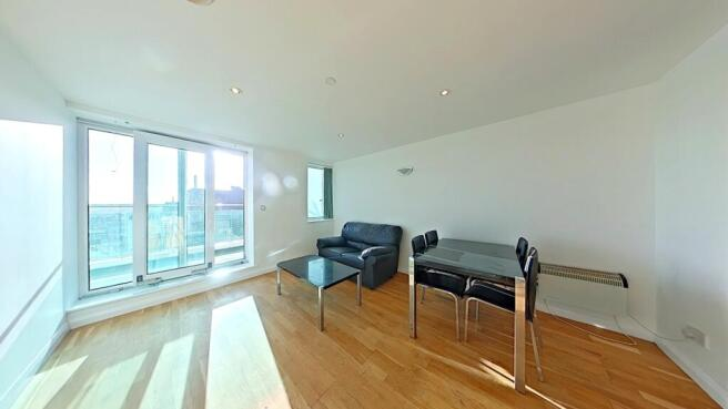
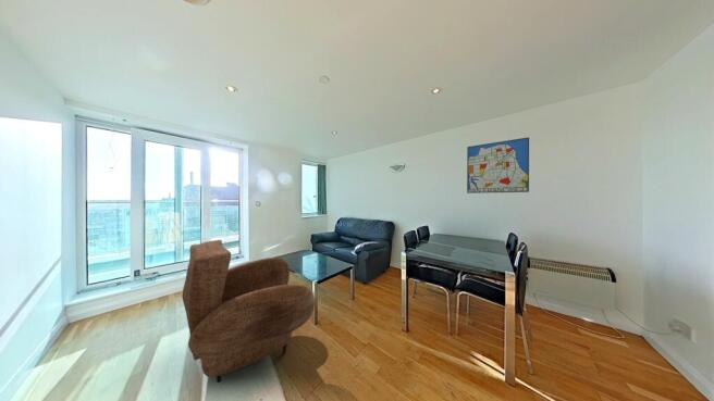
+ wall art (495, 167)
+ armchair (249, 295)
